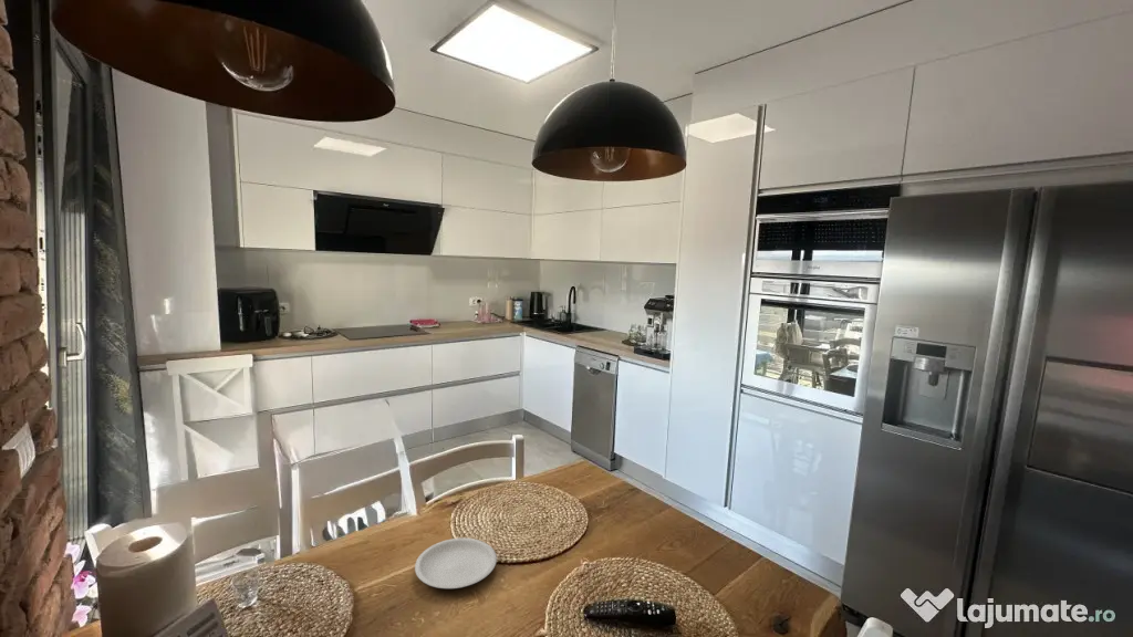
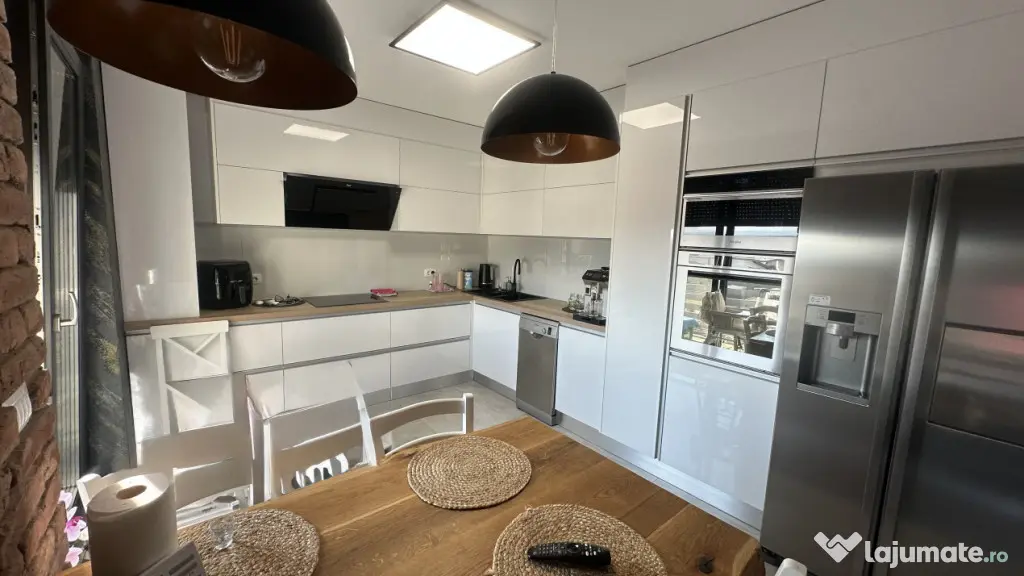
- plate (456, 564)
